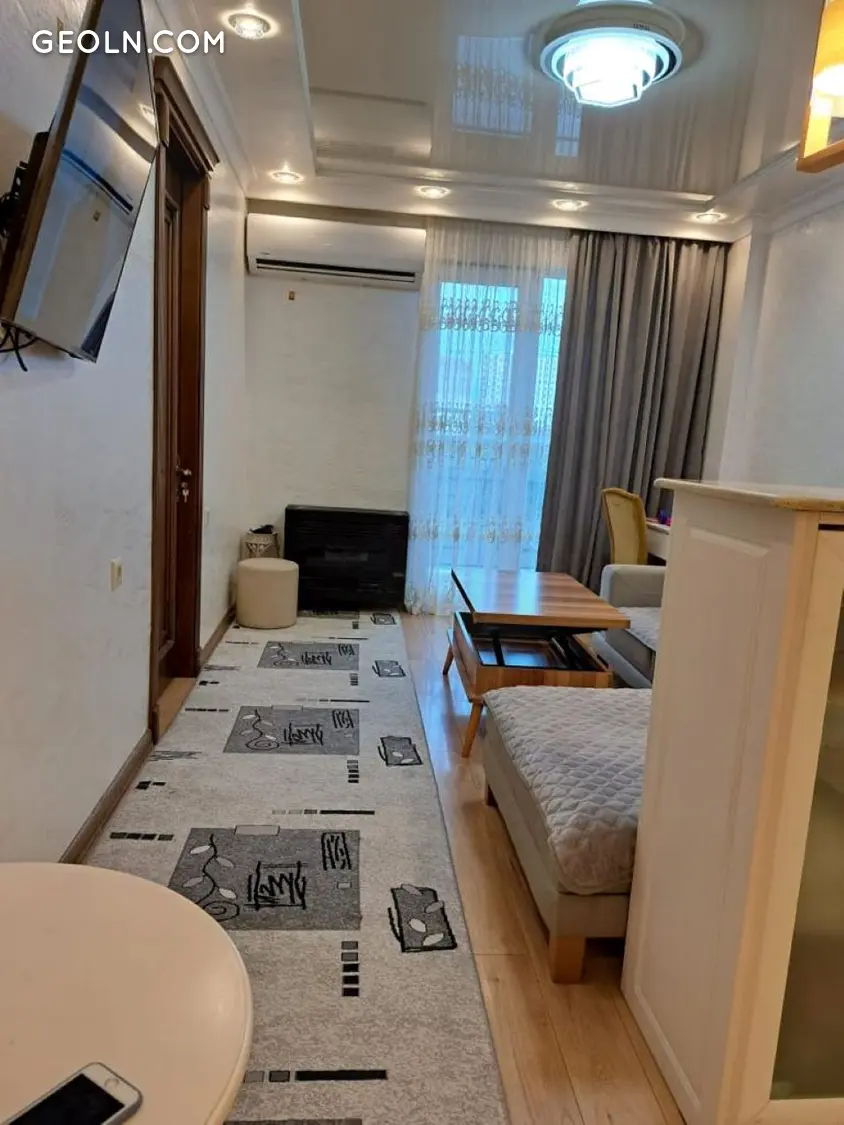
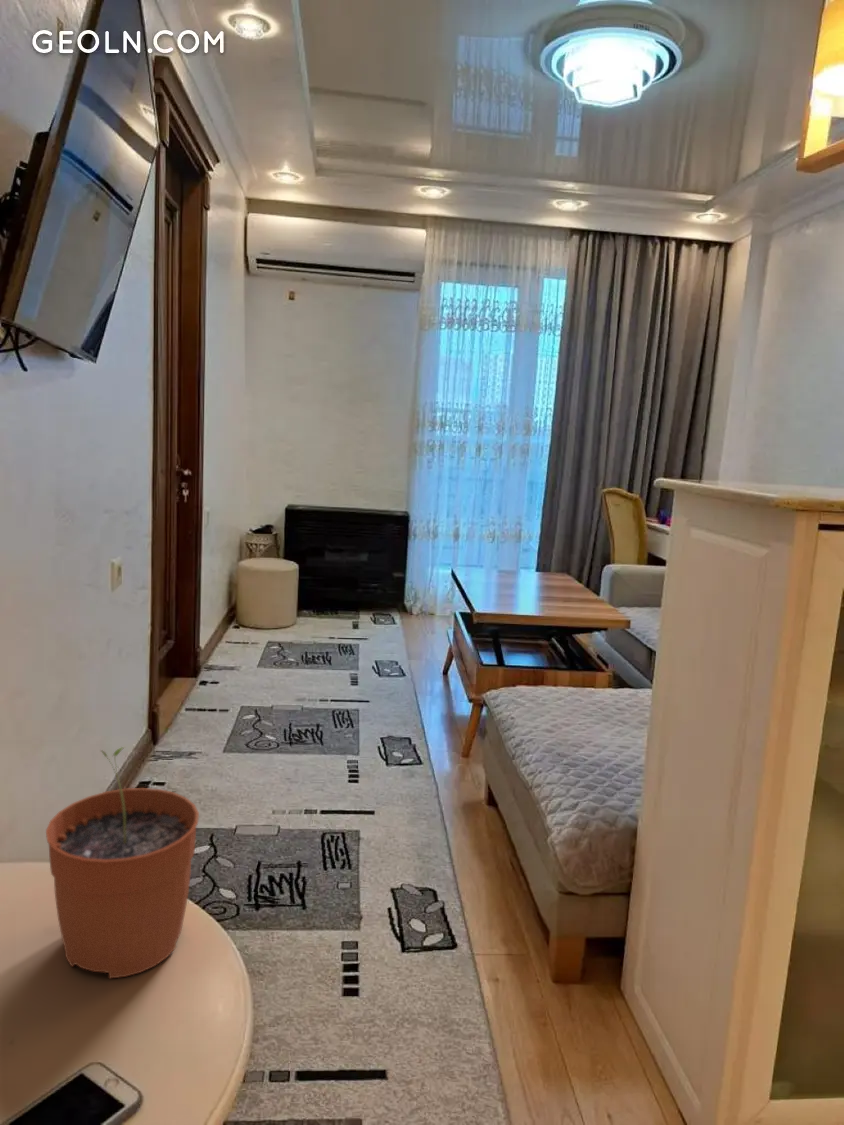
+ plant pot (124, 851)
